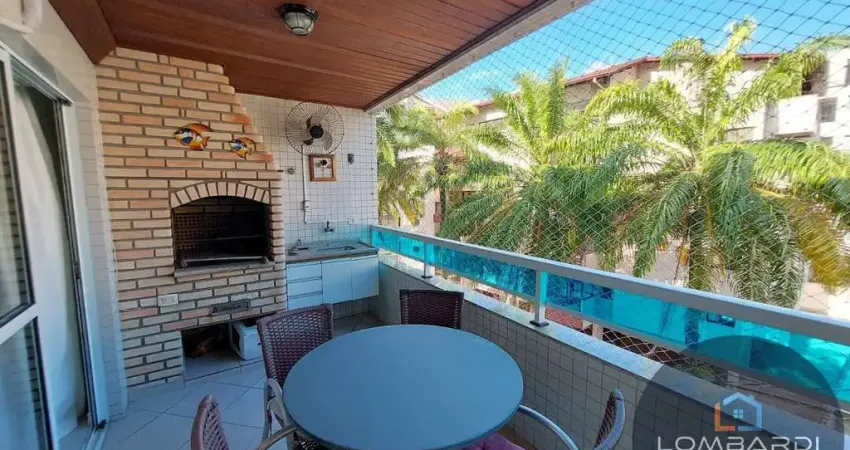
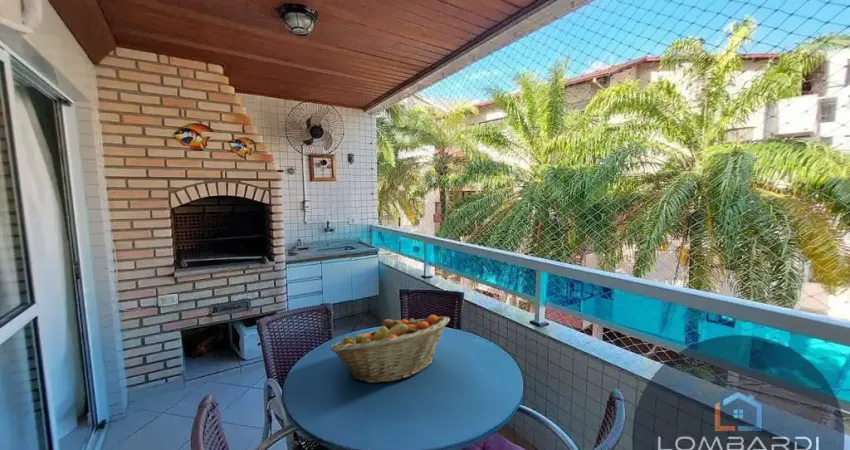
+ fruit basket (393, 341)
